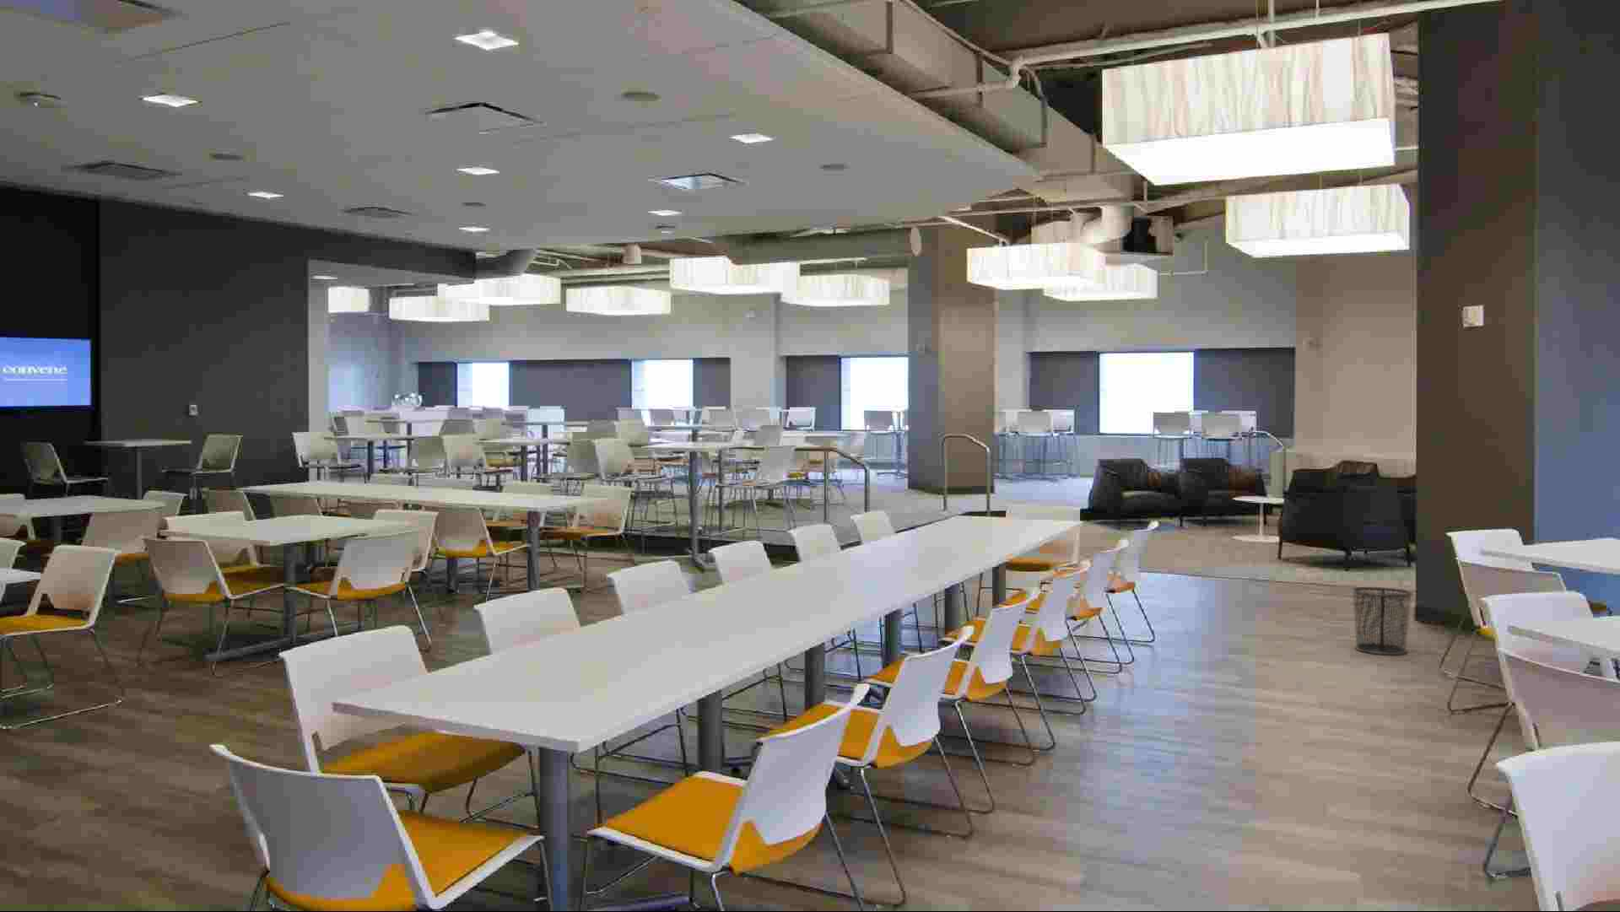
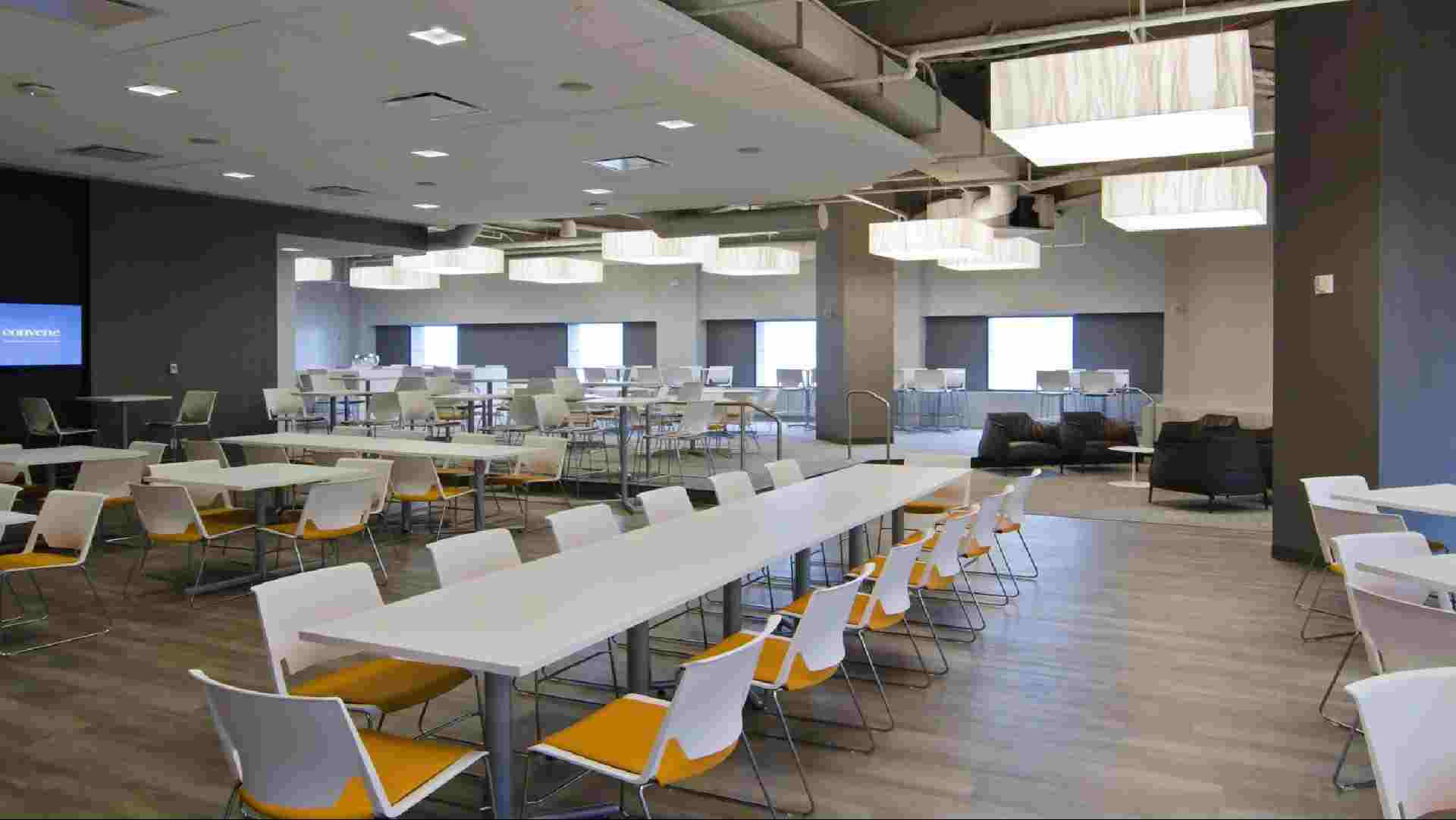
- trash can (1381, 621)
